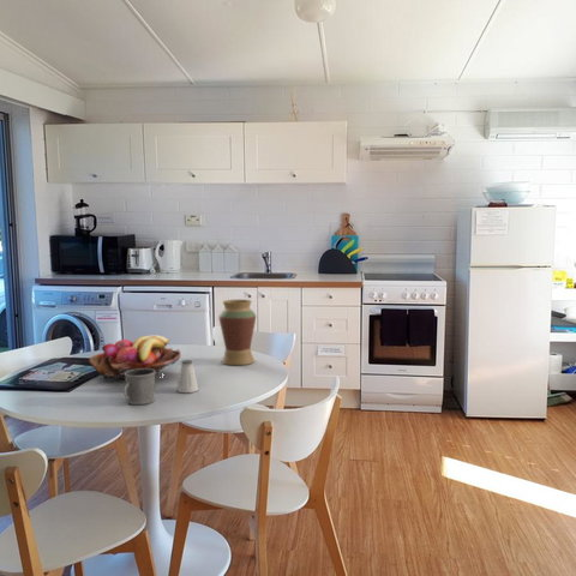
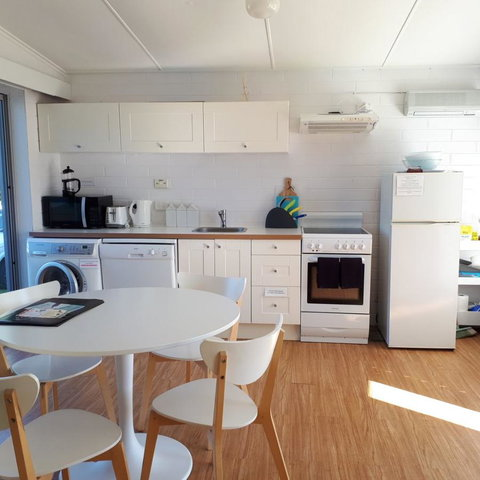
- mug (138, 386)
- saltshaker (187, 374)
- fruit basket (136, 355)
- vase (238, 331)
